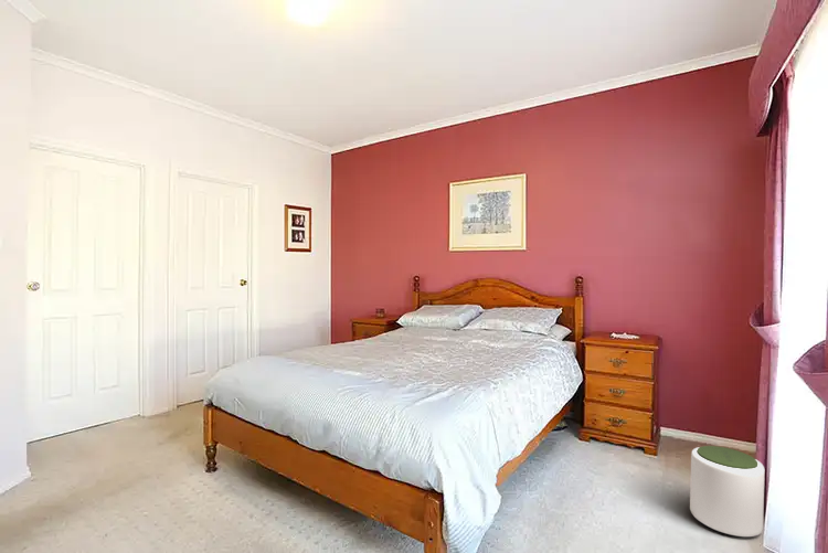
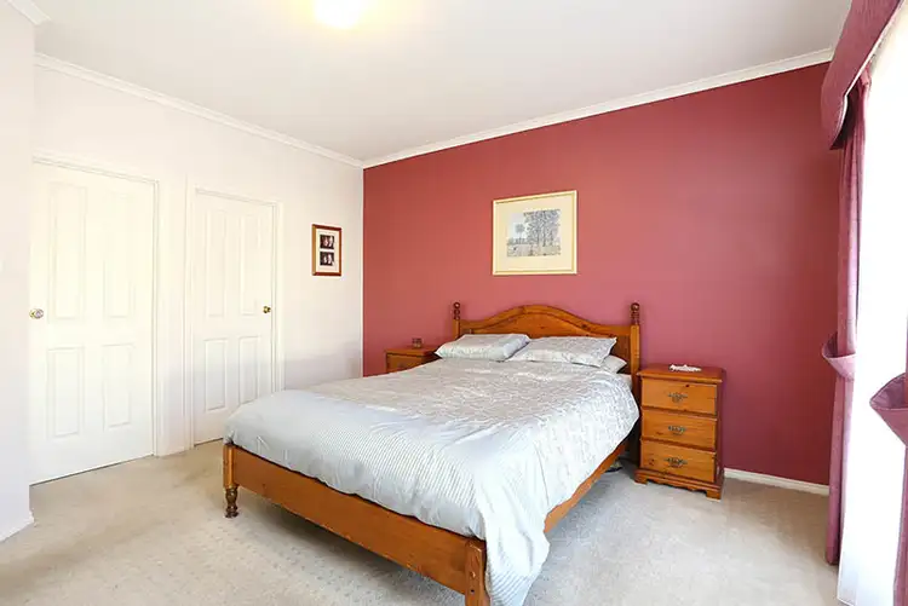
- plant pot (725, 488)
